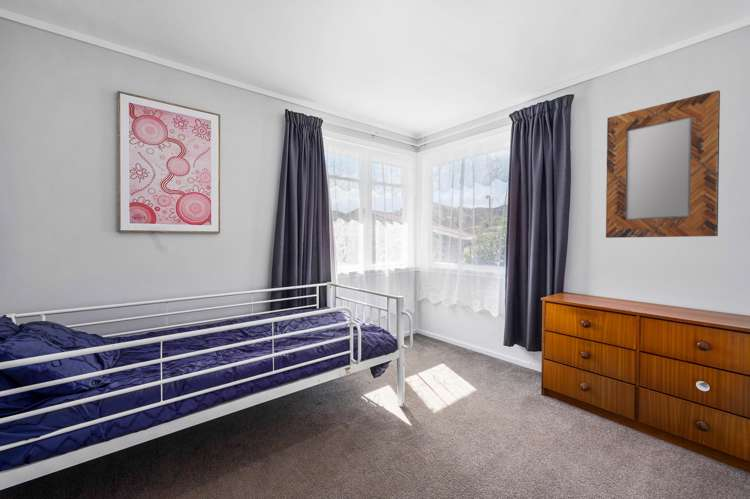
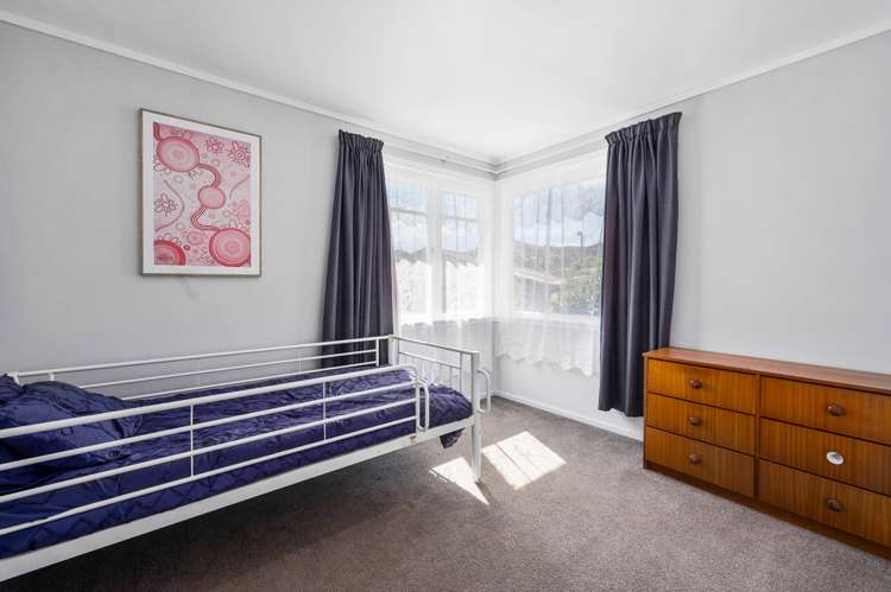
- home mirror (657, 171)
